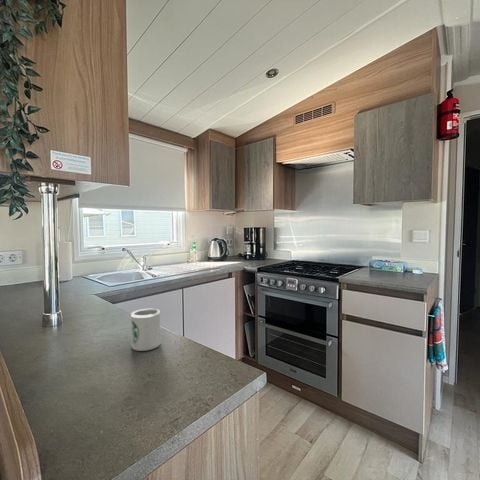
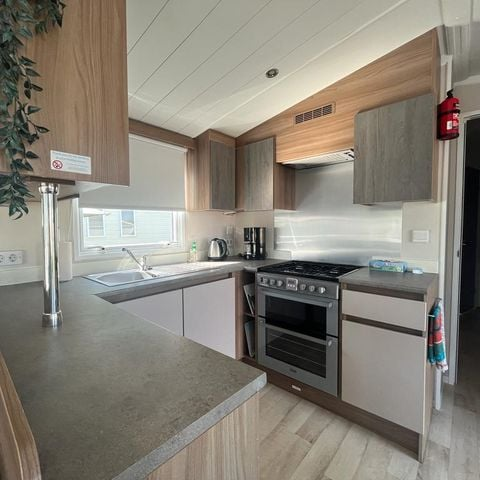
- mug (144, 326)
